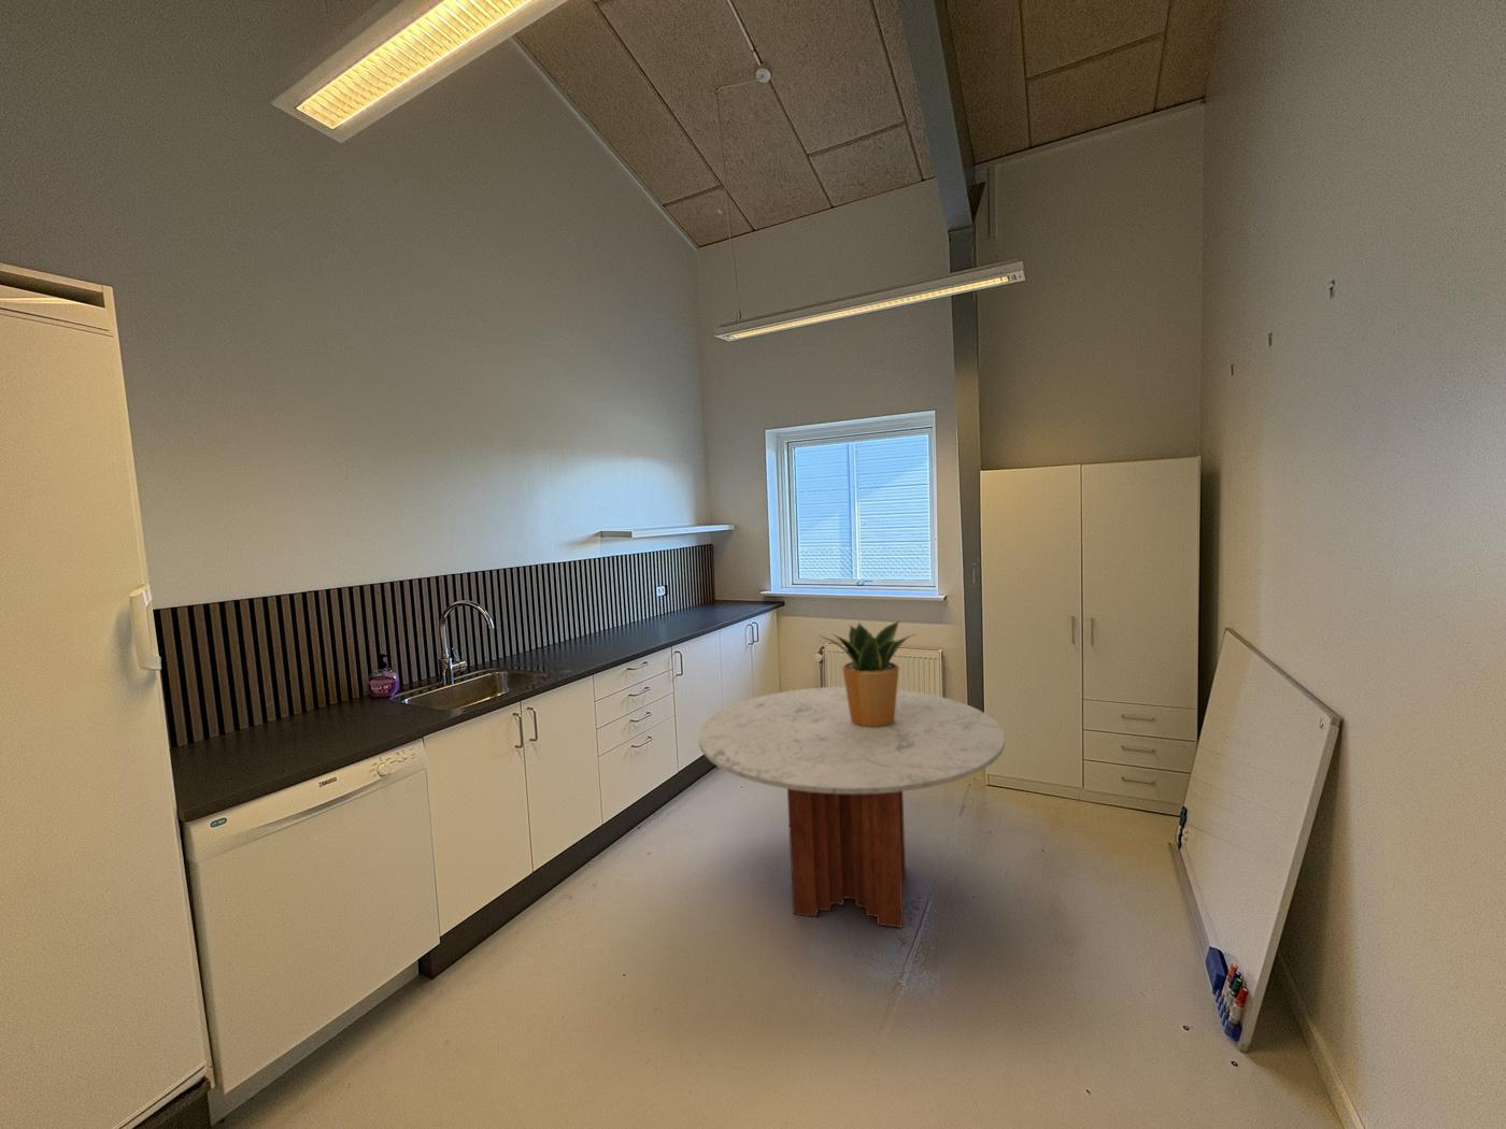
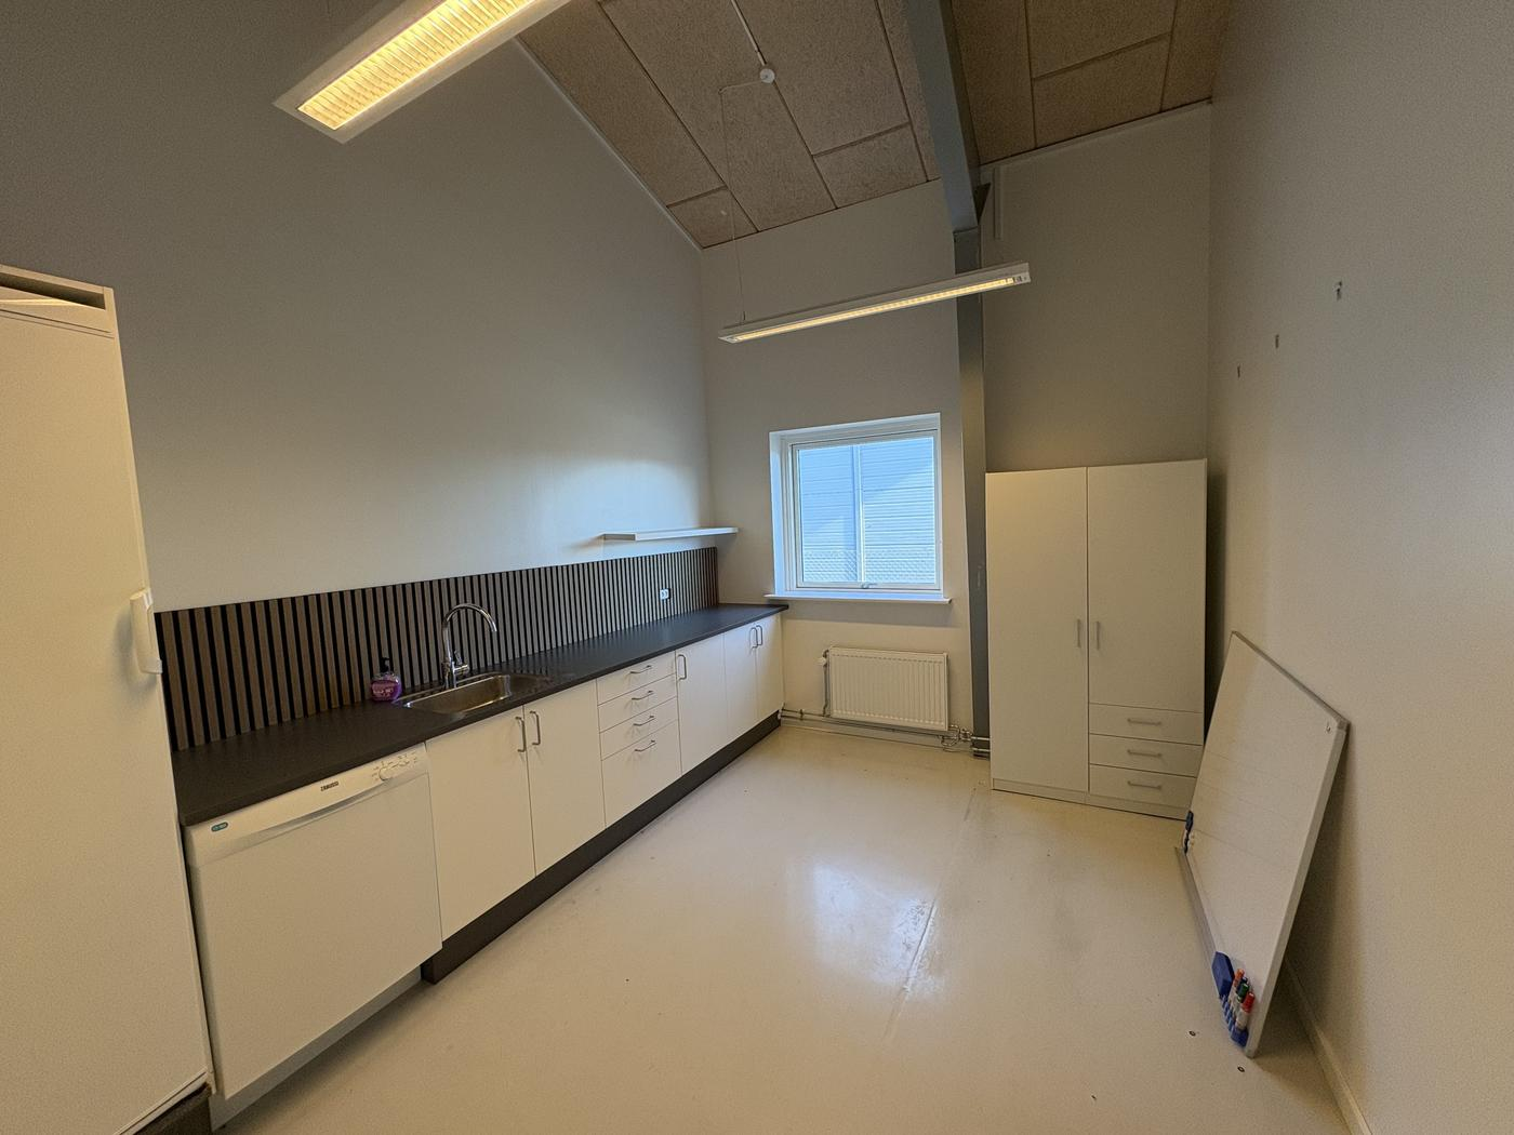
- potted plant (866, 672)
- coffee table (849, 808)
